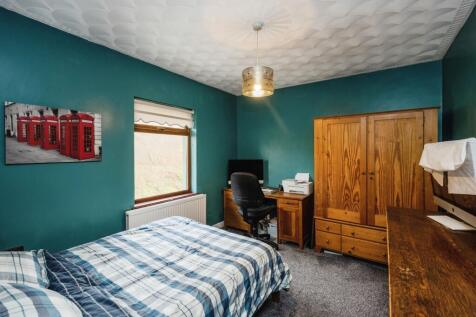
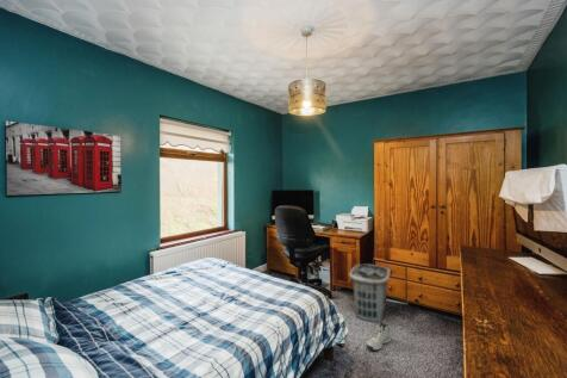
+ sneaker (378, 334)
+ clothes hamper (369, 287)
